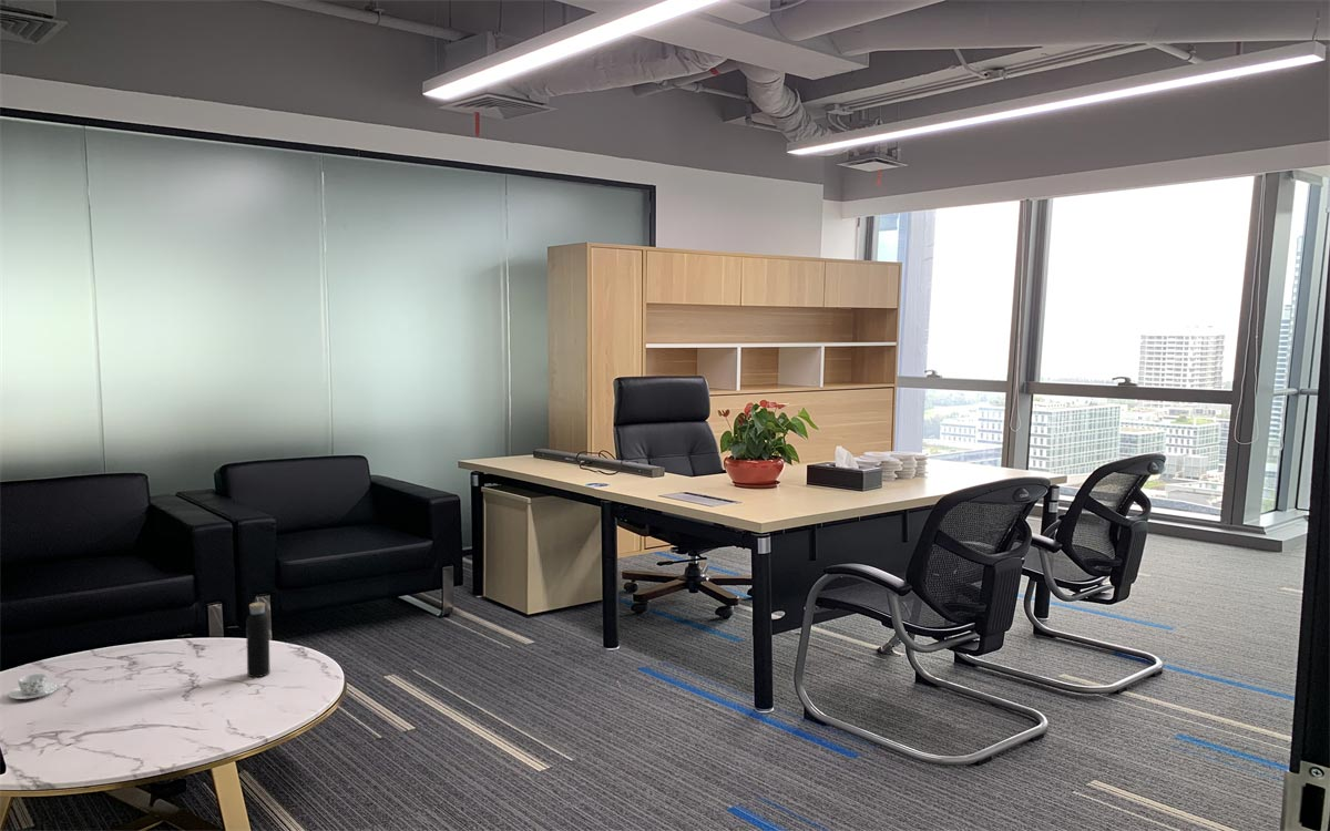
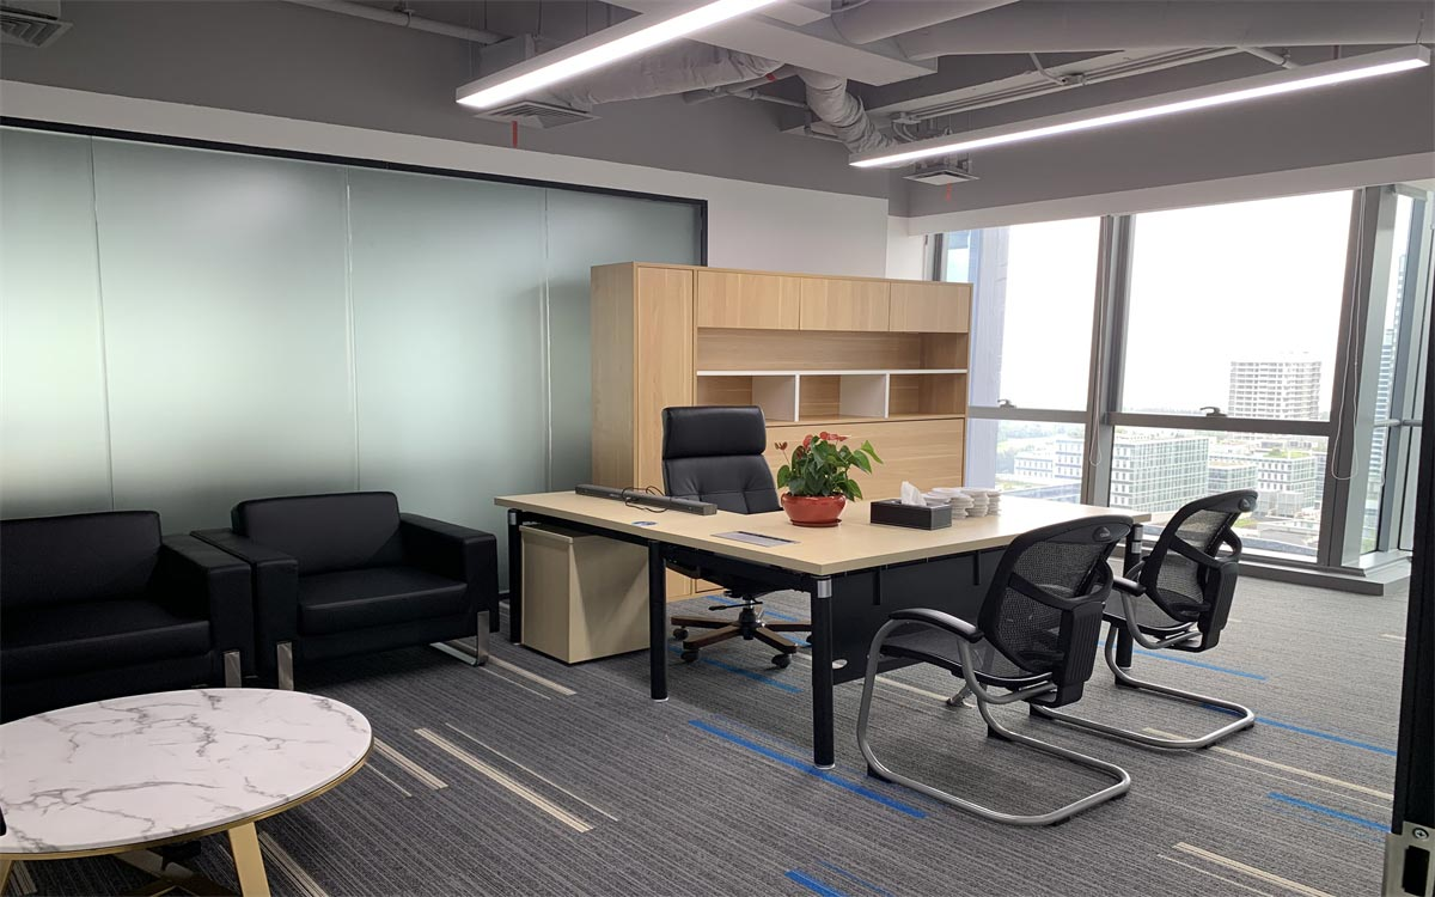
- teacup (33, 685)
- water bottle (257, 635)
